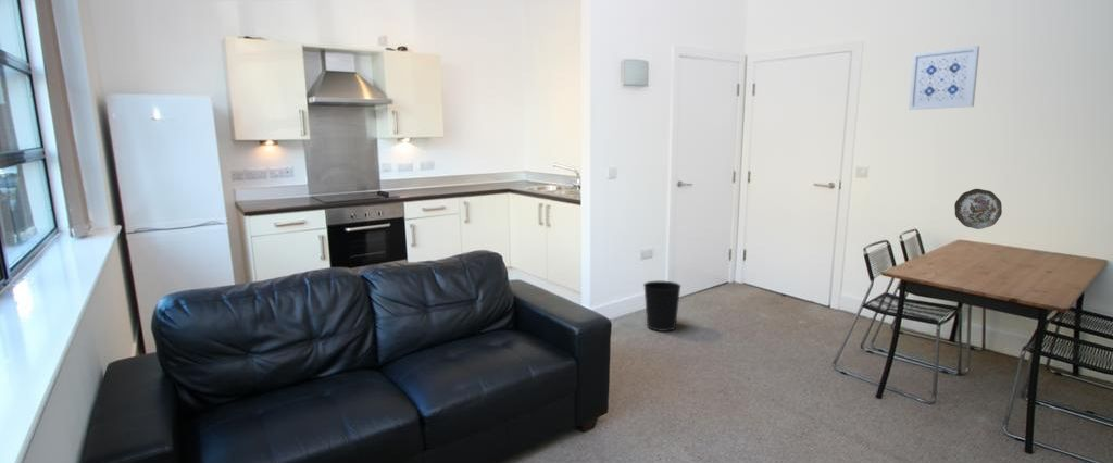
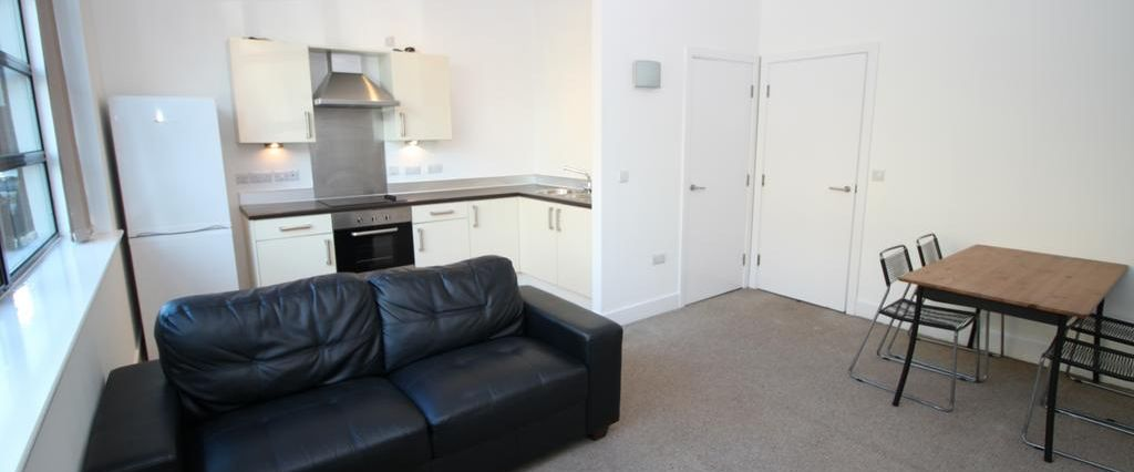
- wastebasket (661, 305)
- wall art (942, 79)
- decorative plate (978, 209)
